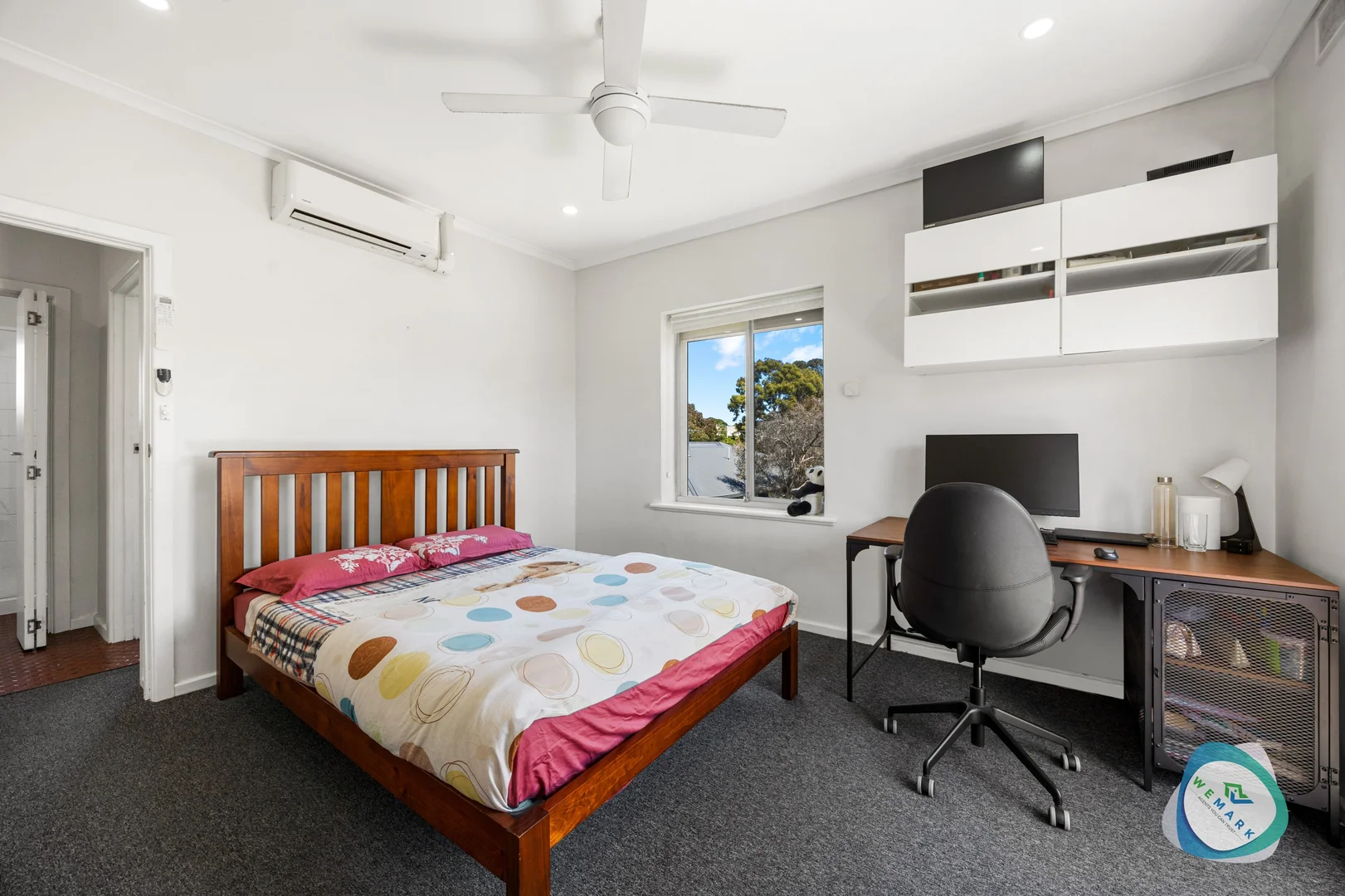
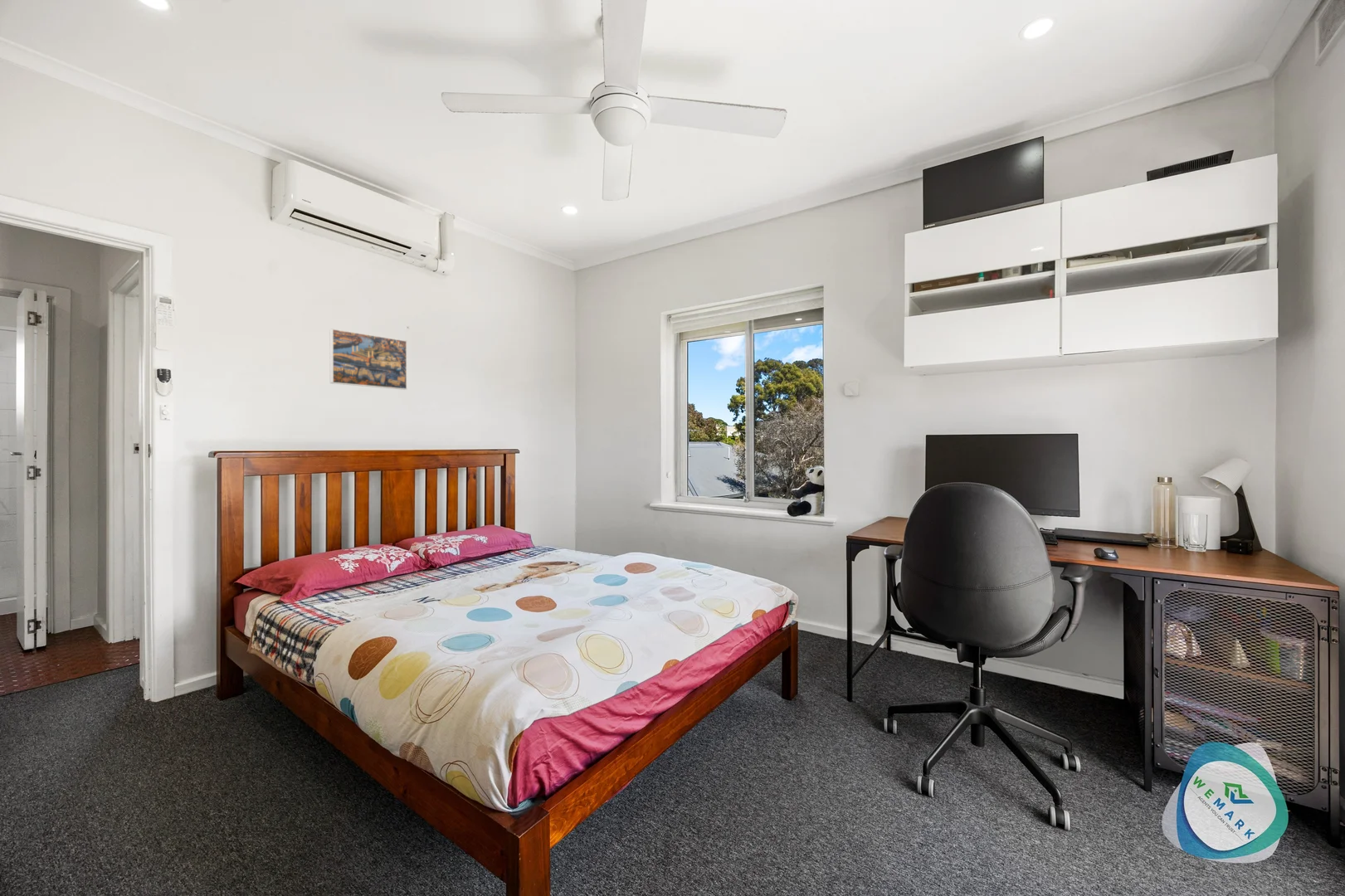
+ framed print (370, 361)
